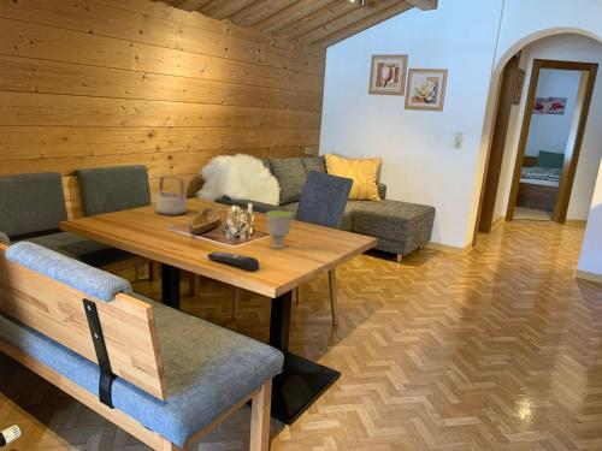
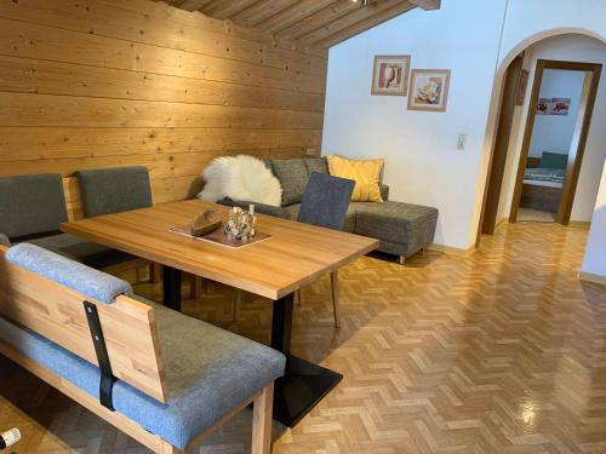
- teapot (169, 194)
- remote control (232, 259)
- cup (278, 230)
